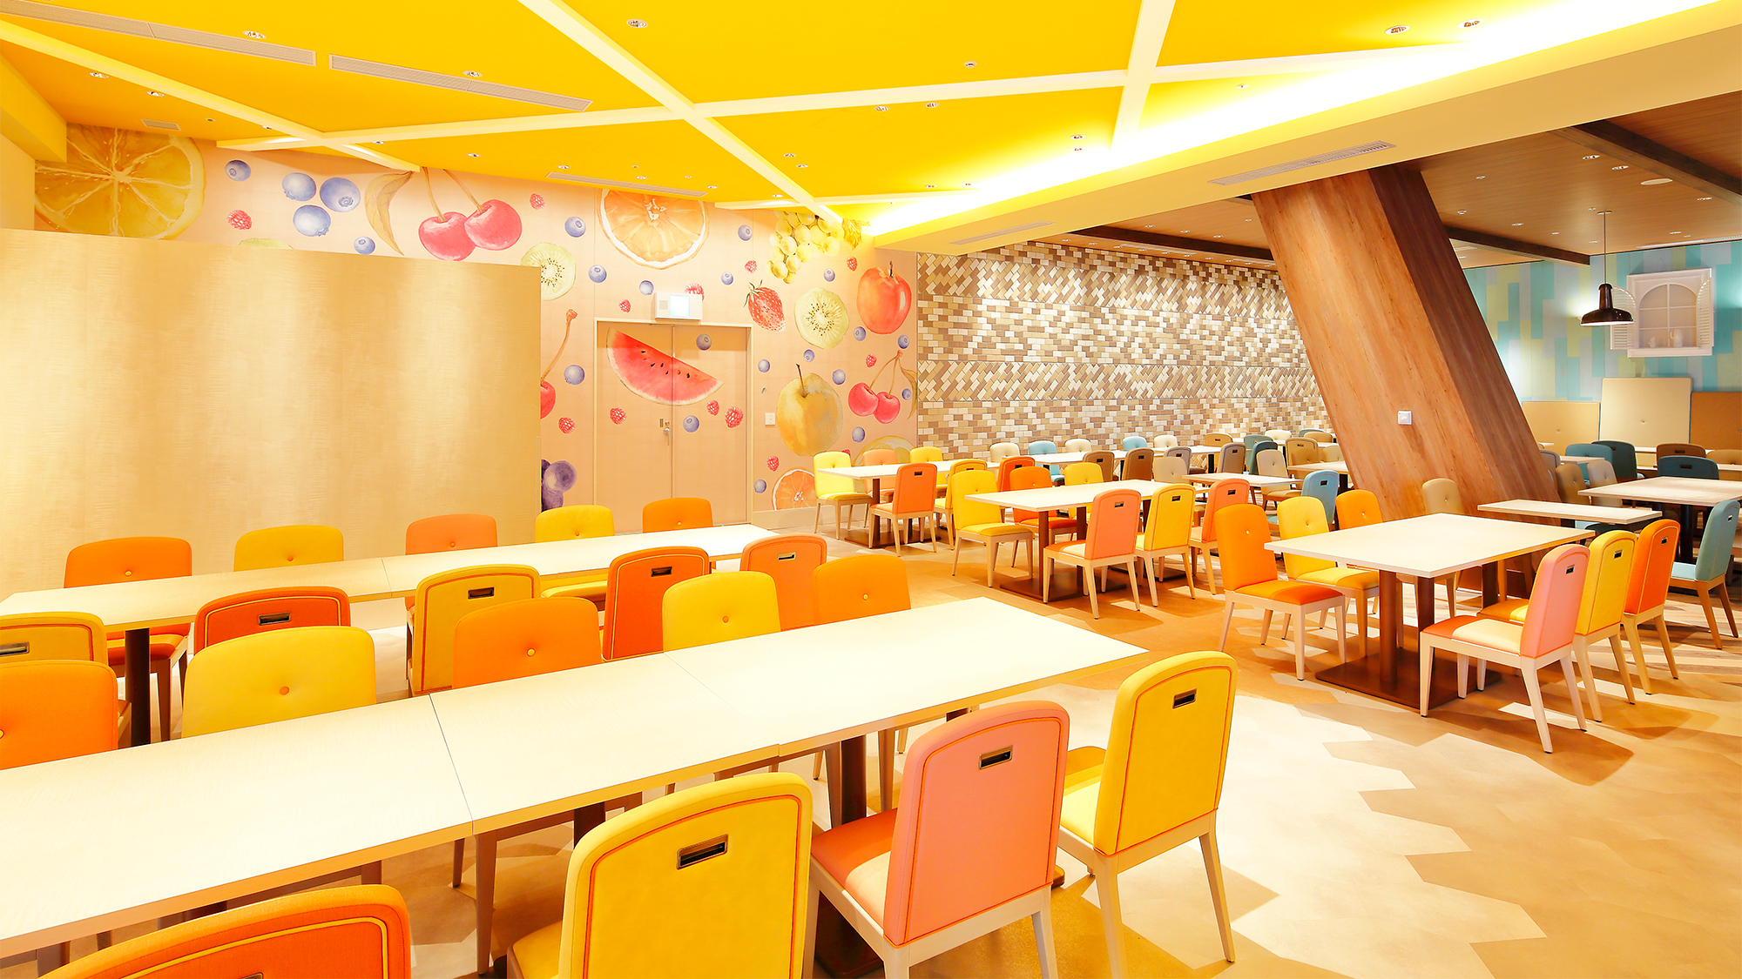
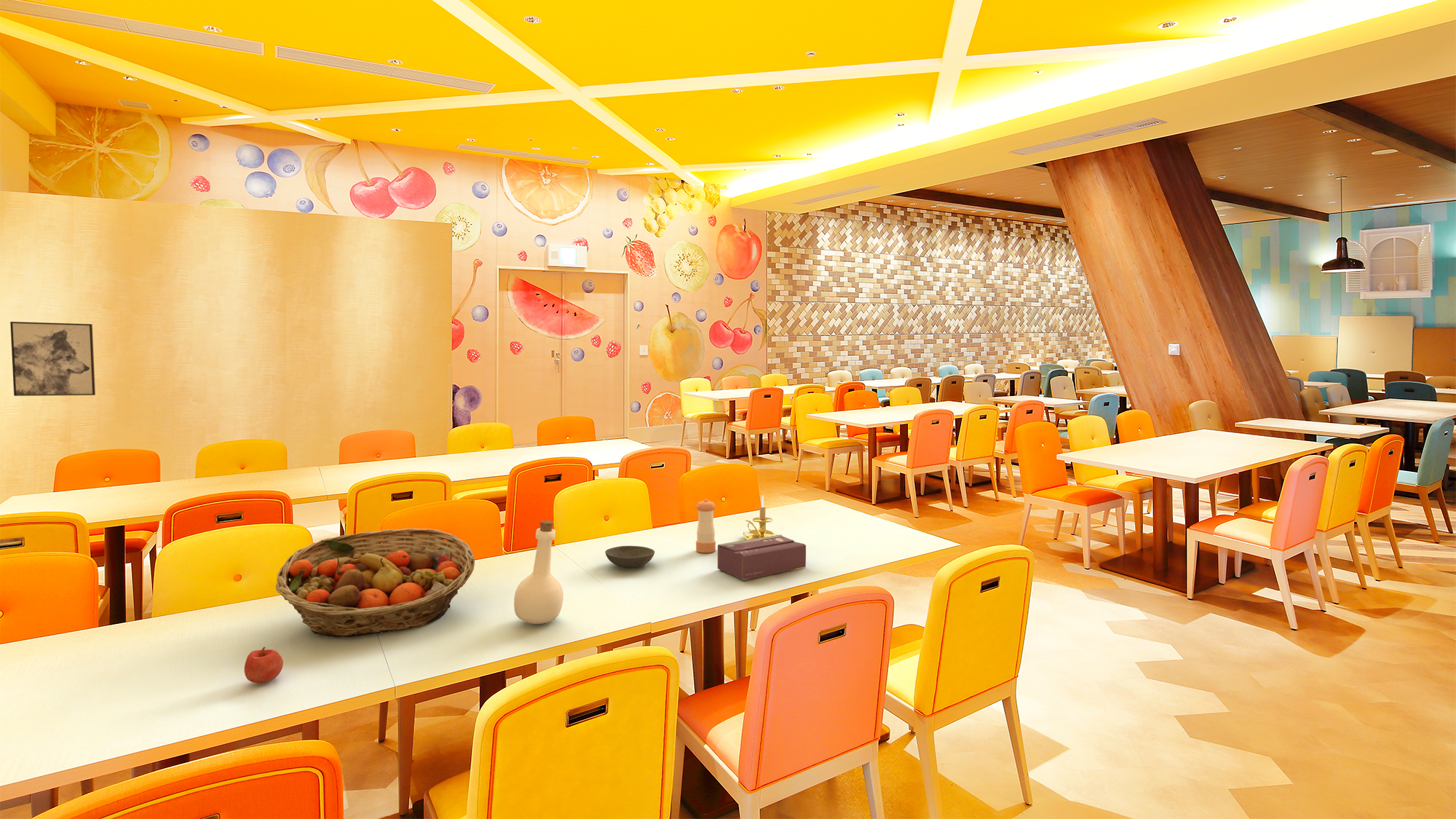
+ apple (264, 663)
+ tissue box (761, 555)
+ wall art (54, 359)
+ fruit basket (381, 579)
+ bowl (630, 558)
+ pepper shaker (705, 524)
+ candle holder (760, 516)
+ bottle (538, 571)
